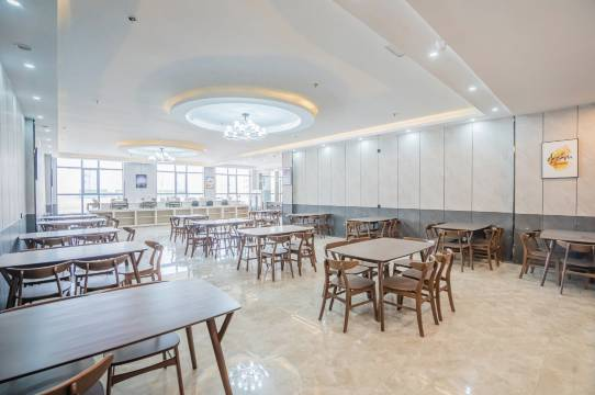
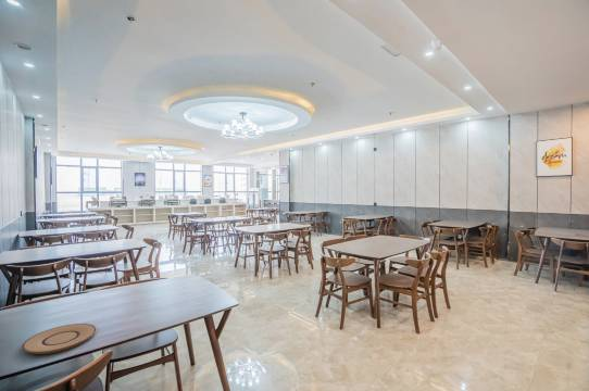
+ plate (61, 338)
